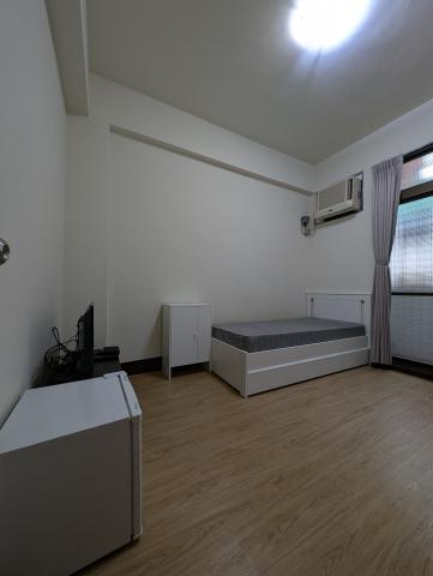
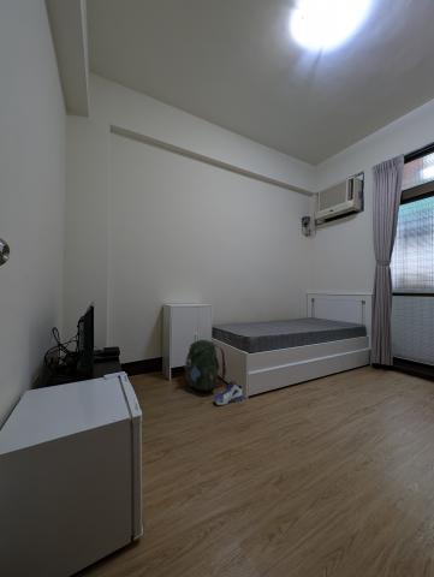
+ sneaker (228, 391)
+ backpack (203, 363)
